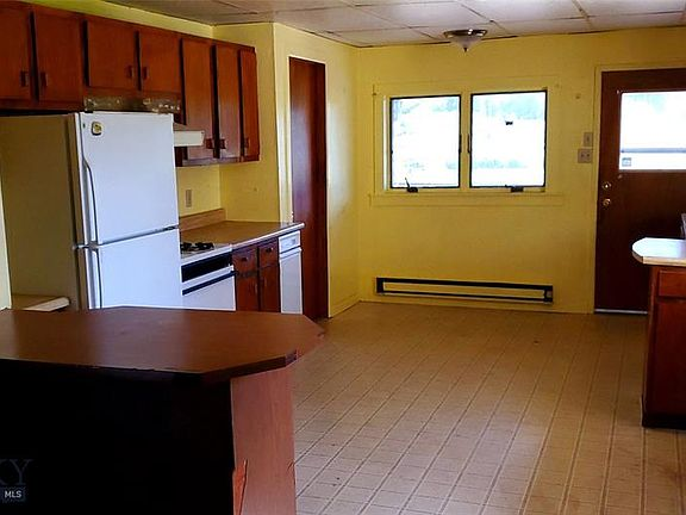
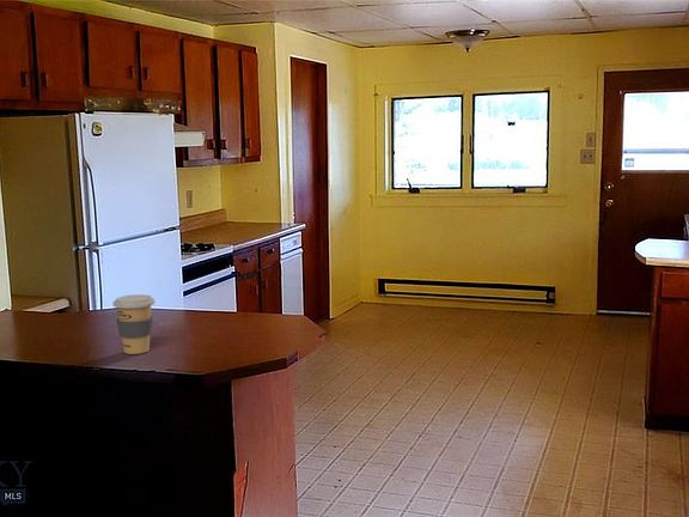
+ coffee cup (135, 324)
